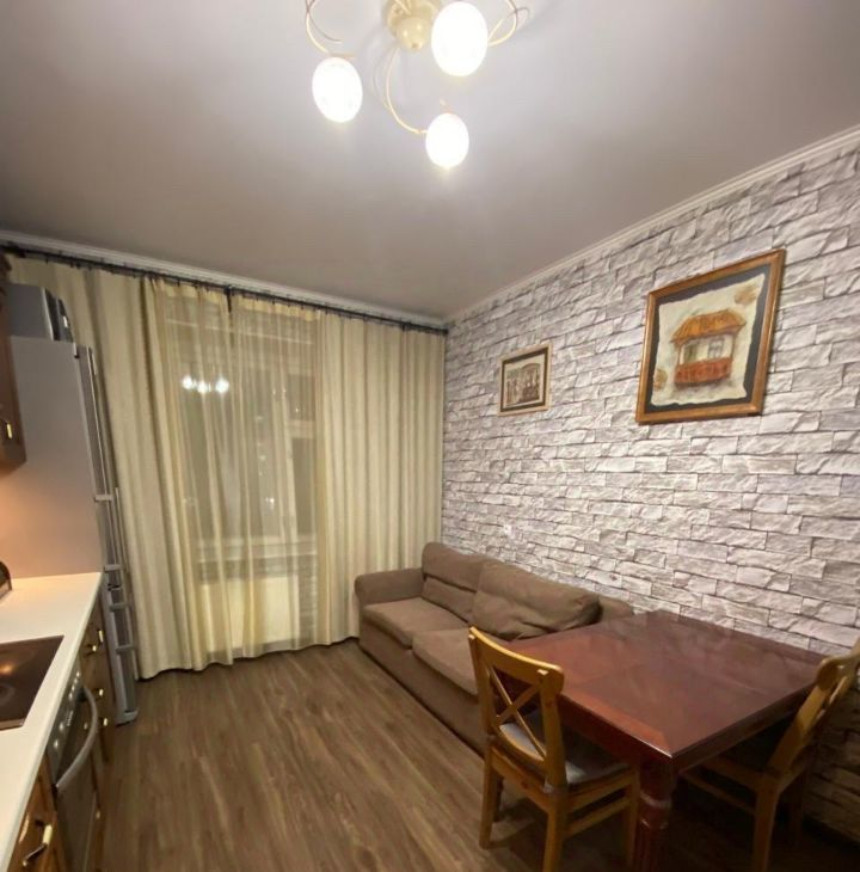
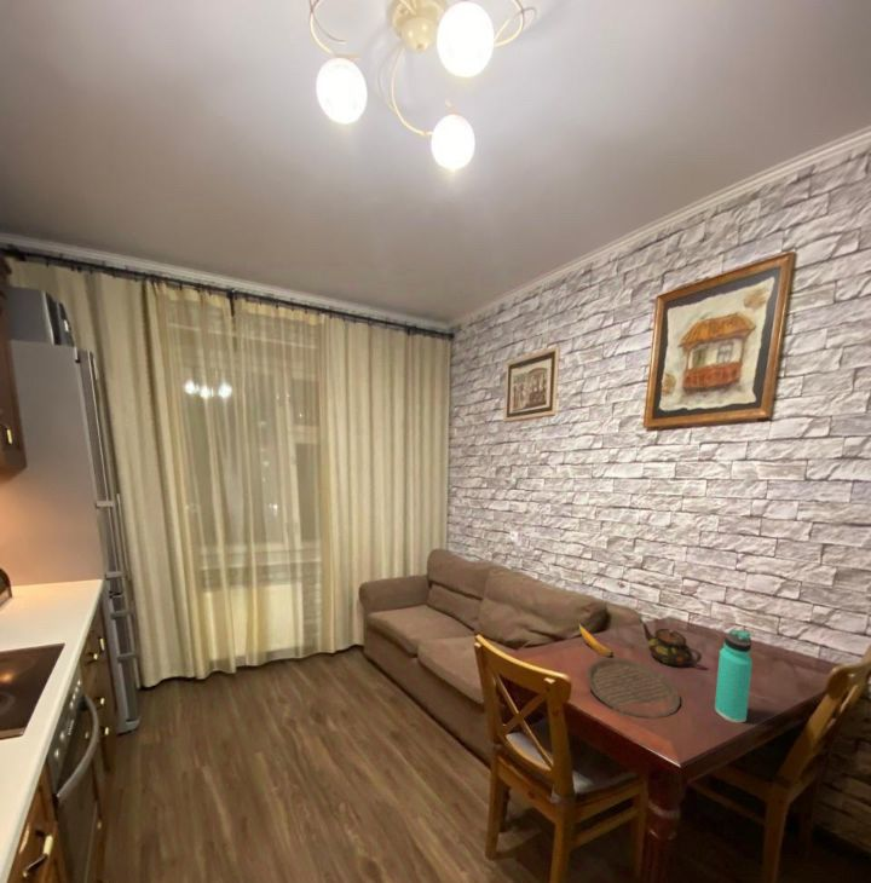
+ teapot (669, 644)
+ thermos bottle (733, 673)
+ plate (630, 686)
+ banana (594, 641)
